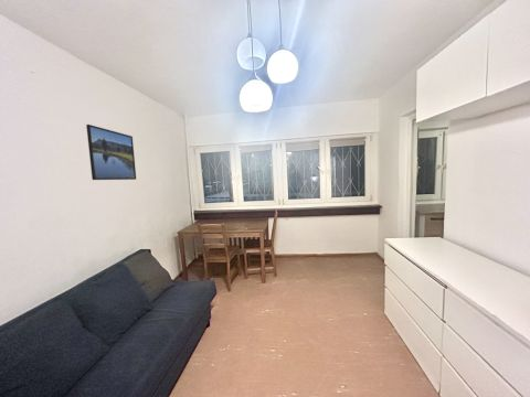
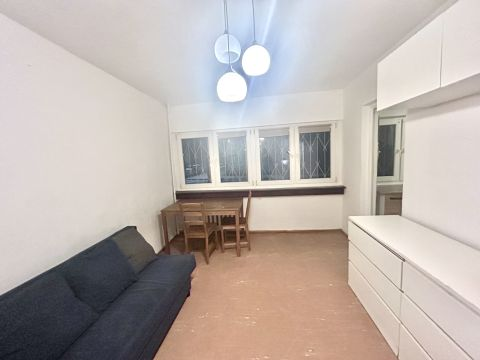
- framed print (114, 155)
